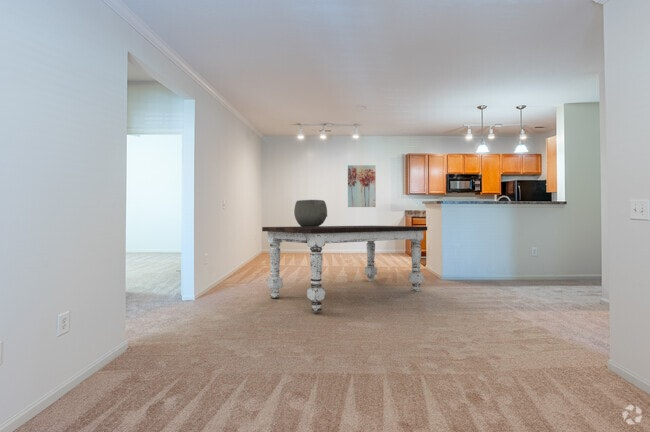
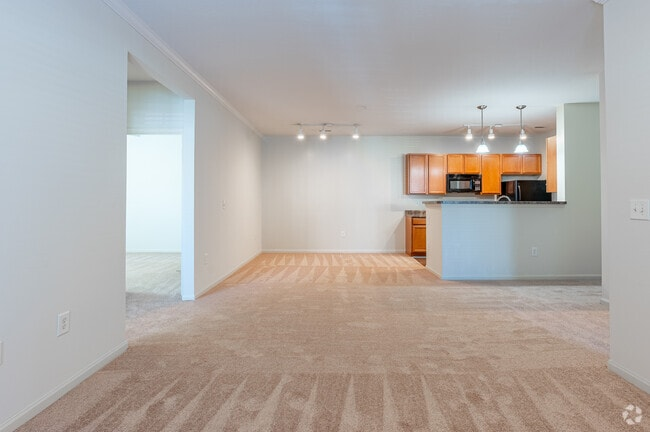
- wall art (361, 186)
- dining table (343, 242)
- ceramic pot (310, 213)
